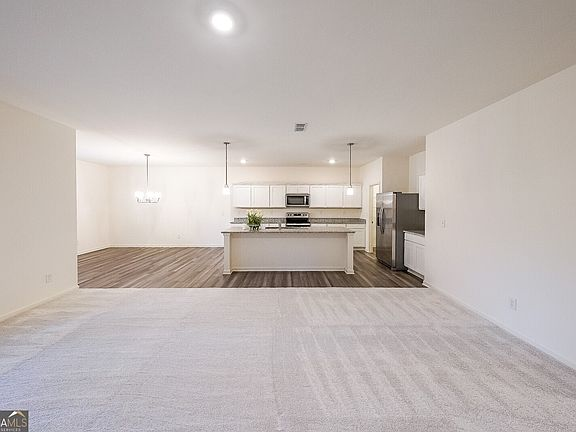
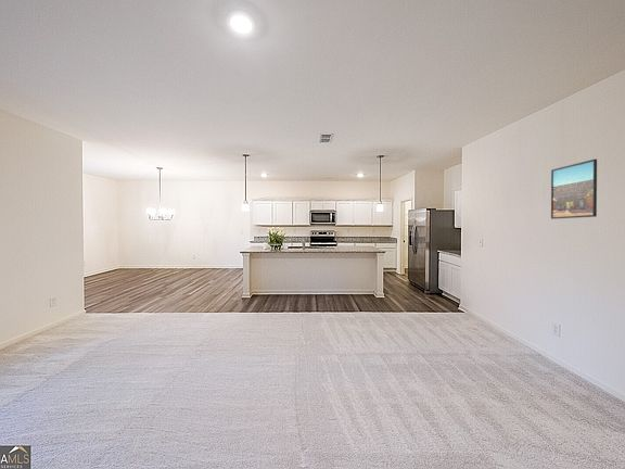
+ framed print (572, 191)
